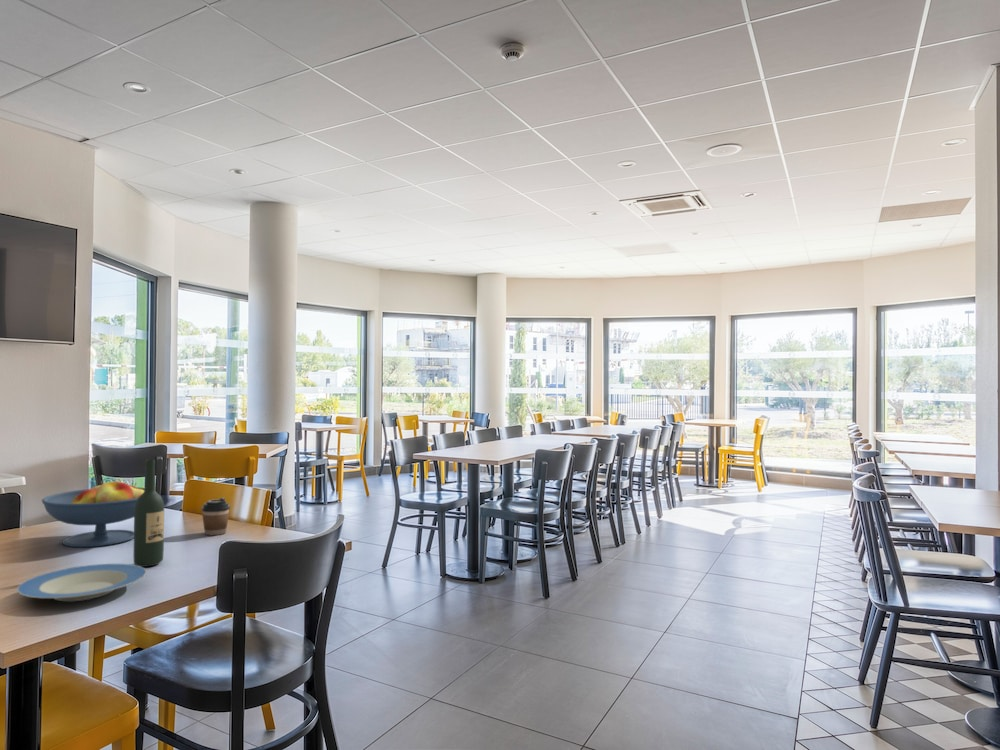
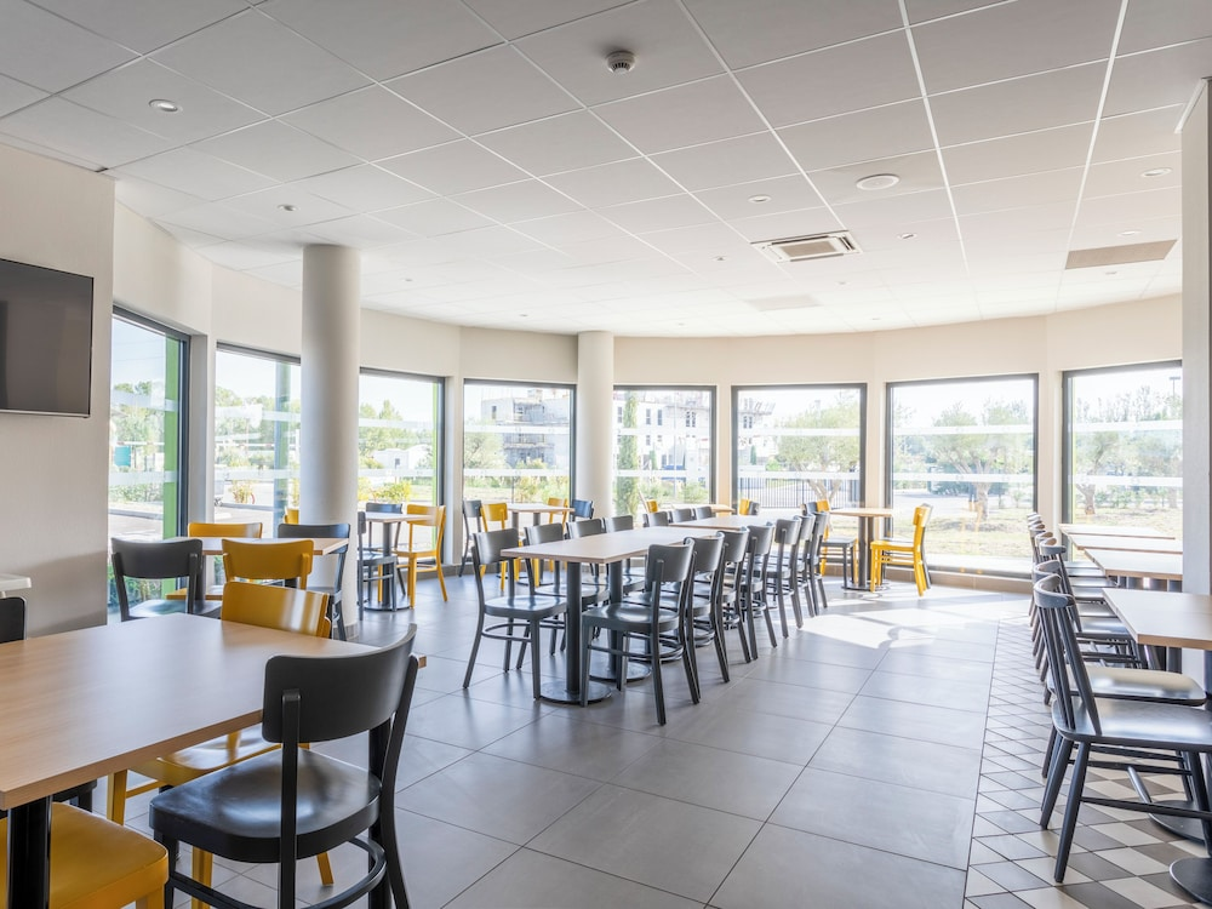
- plate (84, 585)
- coffee cup (215, 515)
- fruit bowl (101, 509)
- wine bottle (149, 511)
